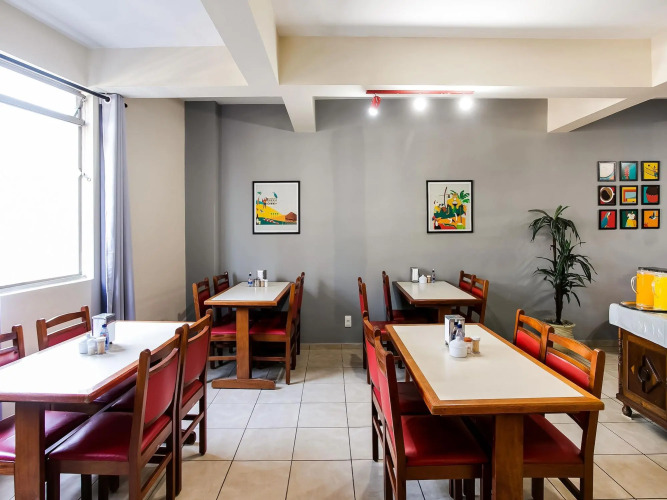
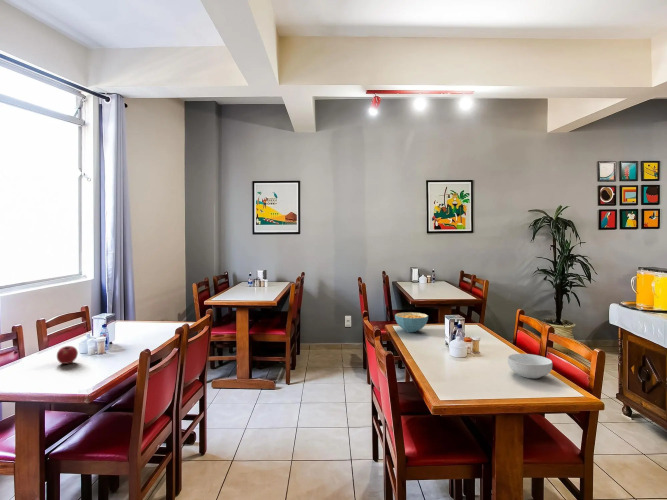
+ cereal bowl (529, 367)
+ cereal bowl (411, 323)
+ apple (67, 354)
